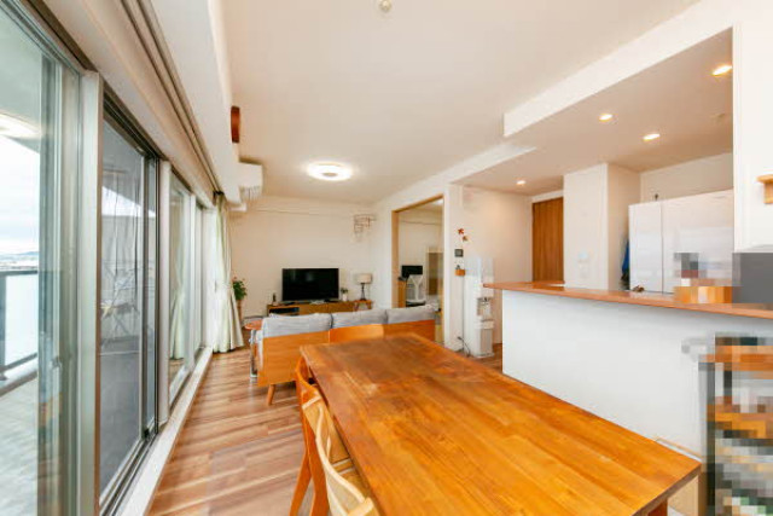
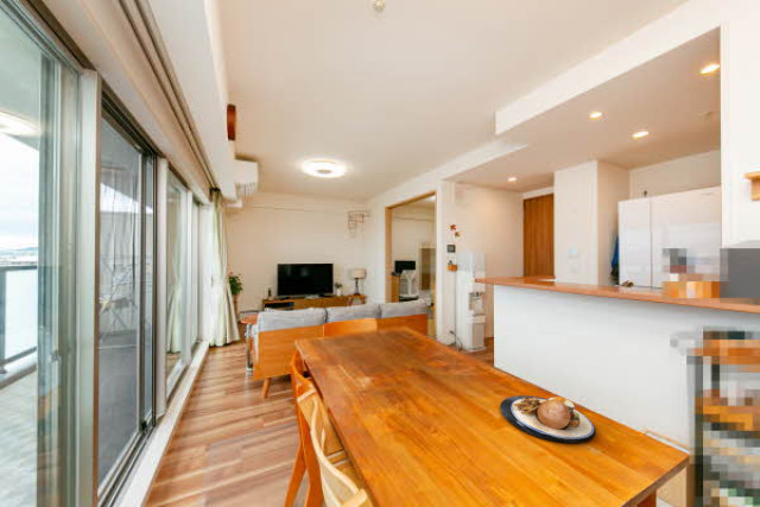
+ plate (544, 404)
